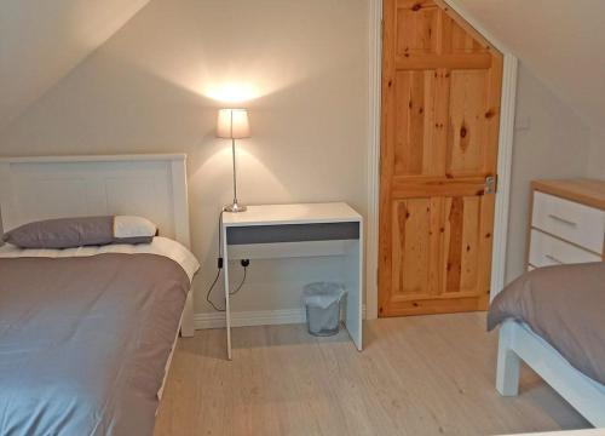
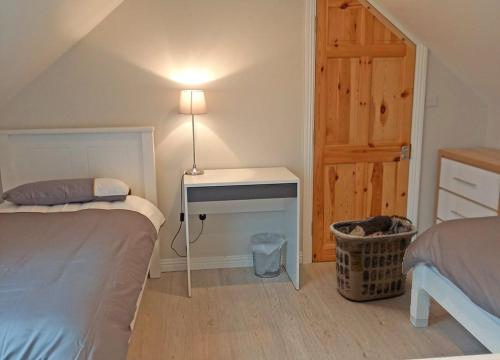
+ clothes hamper (371, 253)
